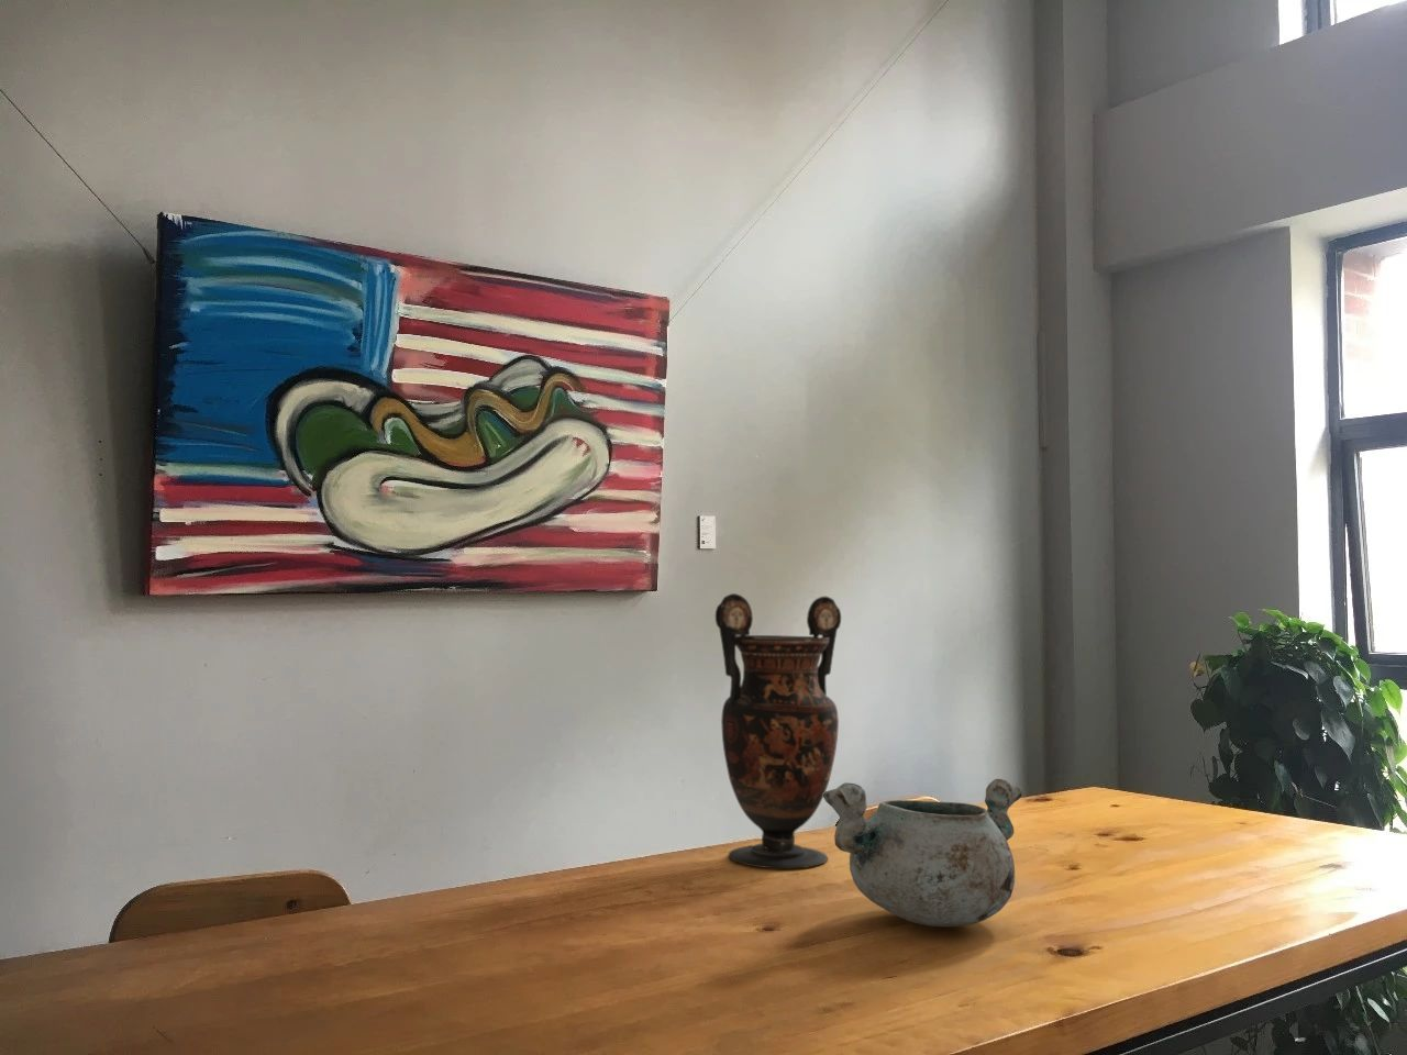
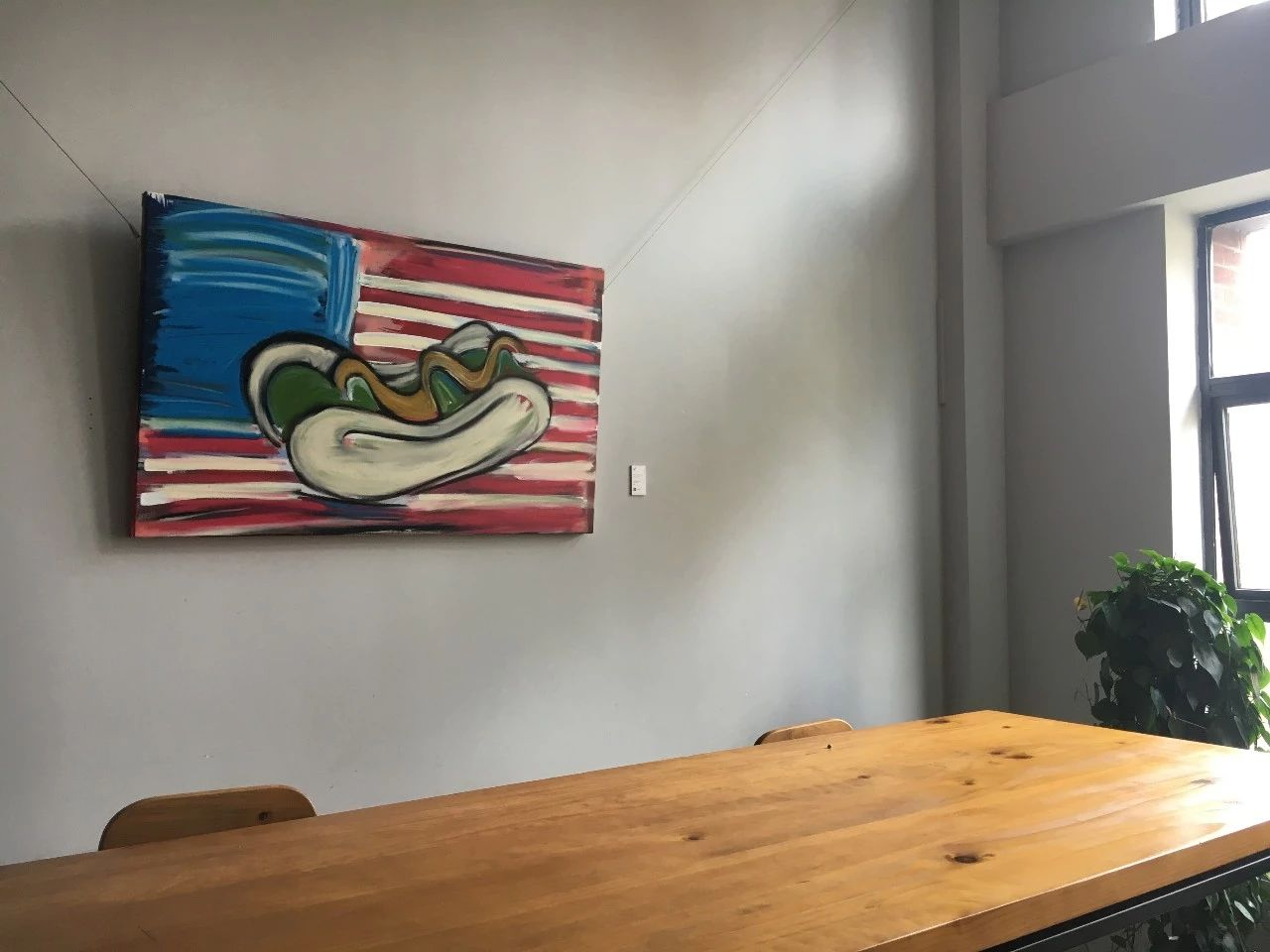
- vase (779, 725)
- decorative bowl (931, 850)
